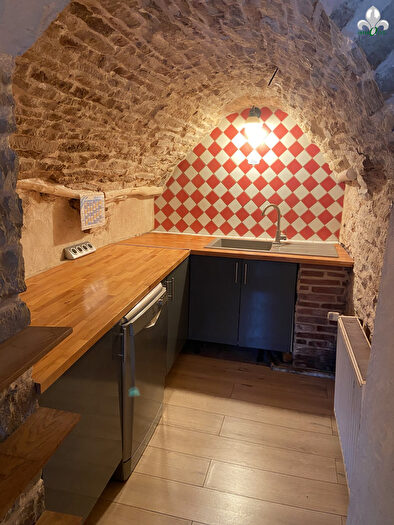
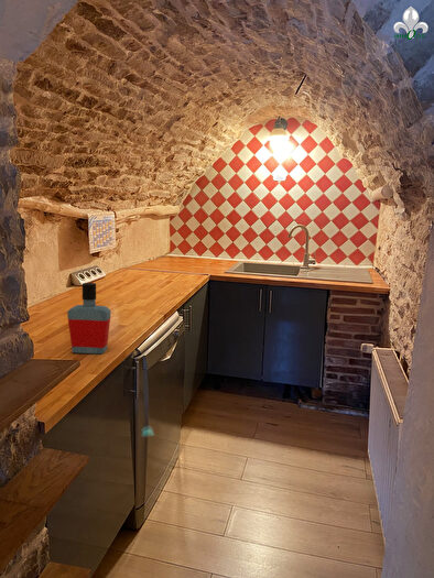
+ bottle (89, 317)
